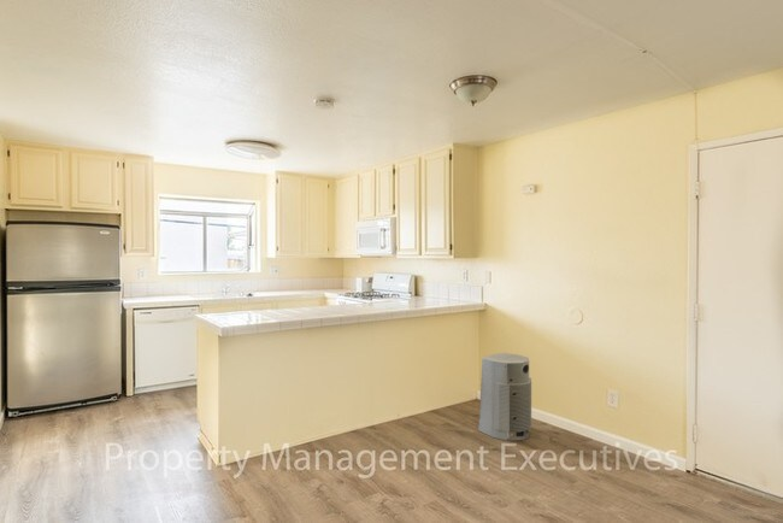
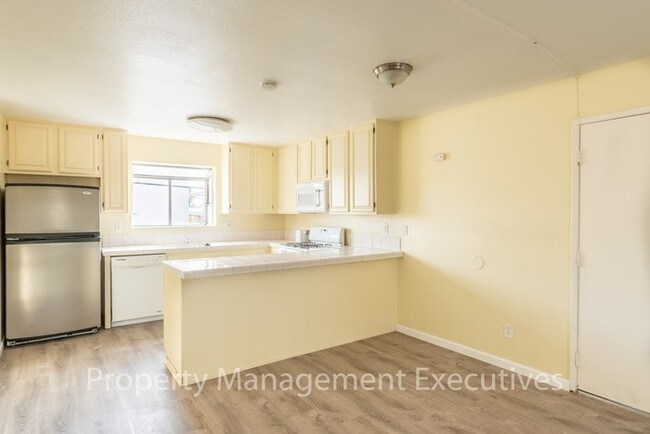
- air purifier (506, 394)
